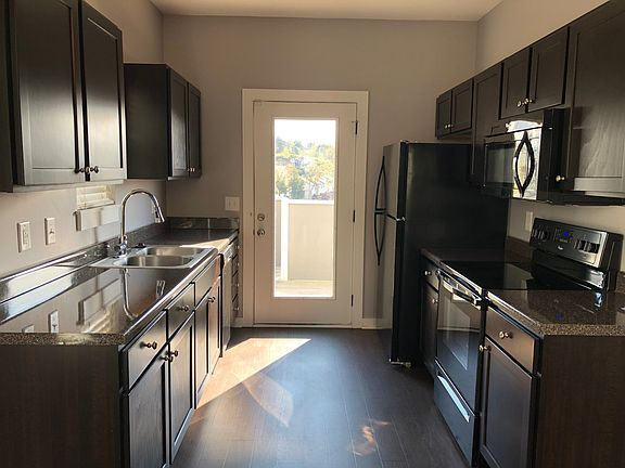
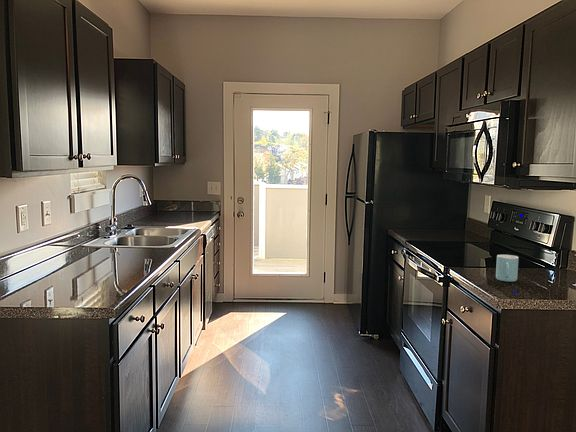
+ mug (507, 268)
